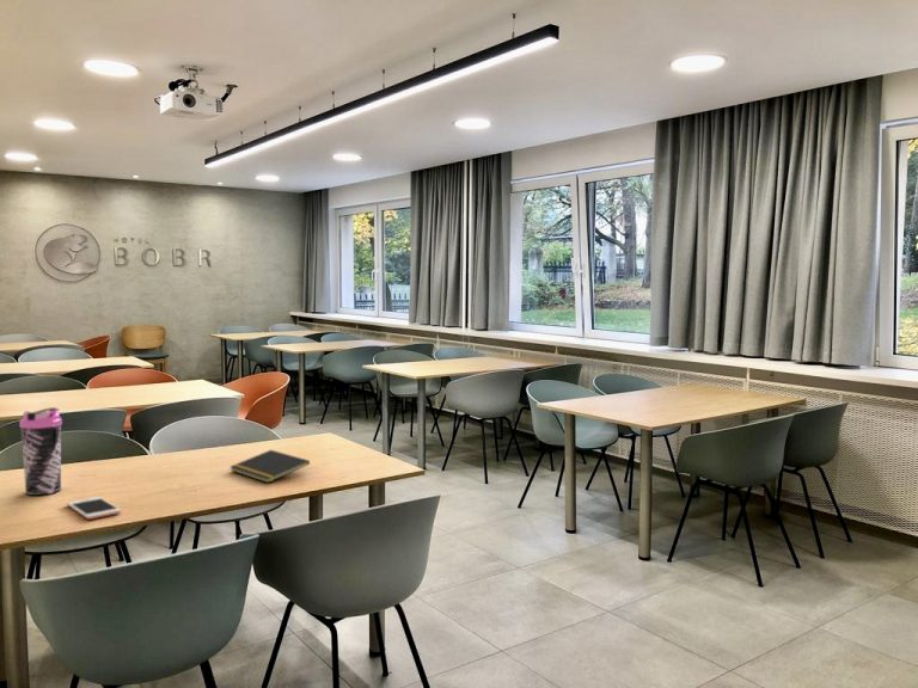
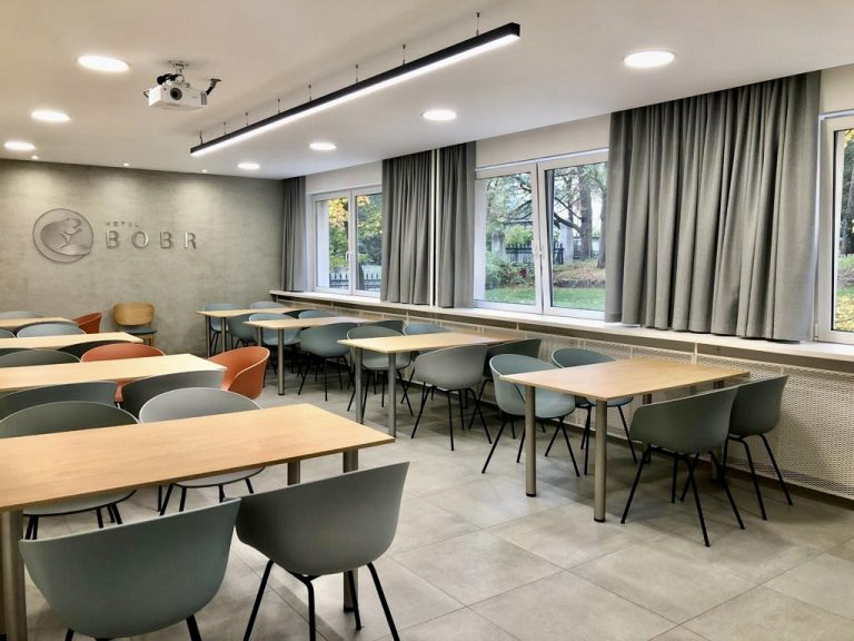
- water bottle (42, 450)
- cell phone (93, 506)
- notepad (269, 465)
